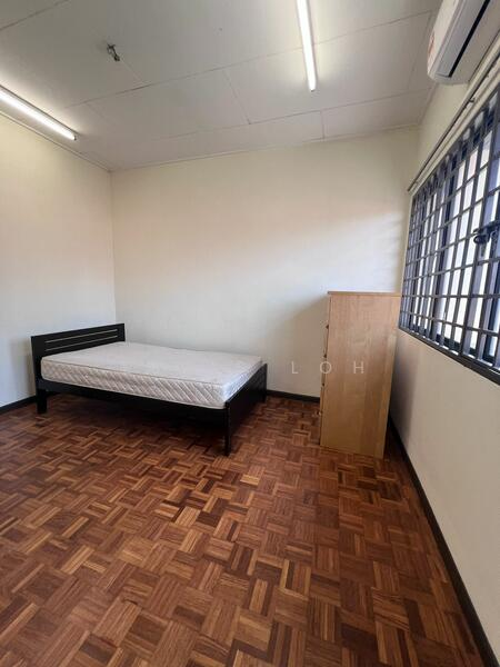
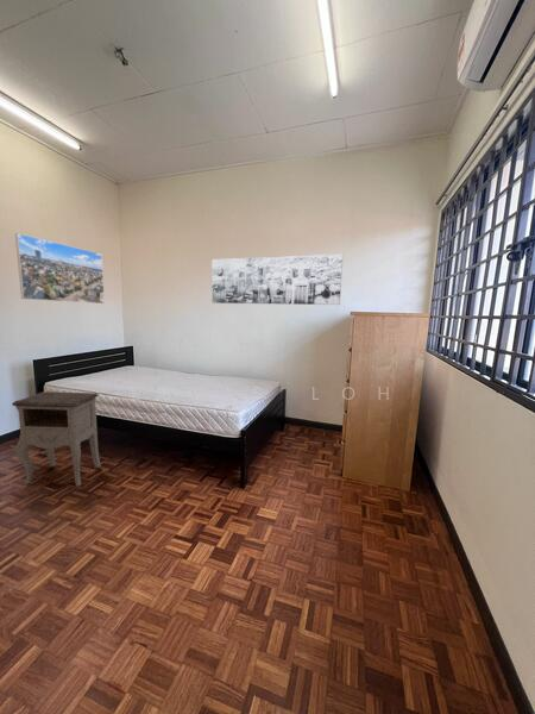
+ nightstand (59, 437)
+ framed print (65, 274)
+ wall art (271, 281)
